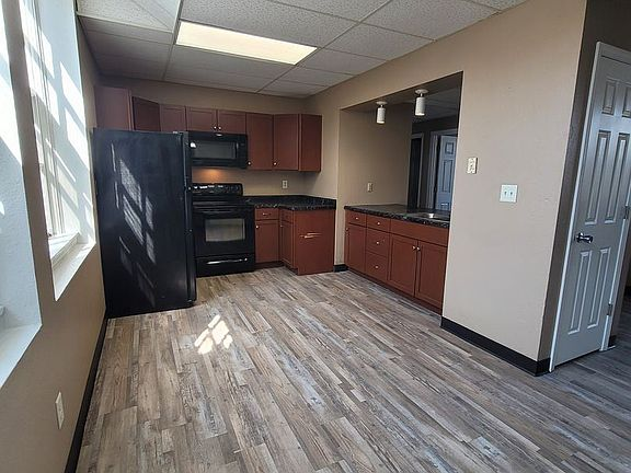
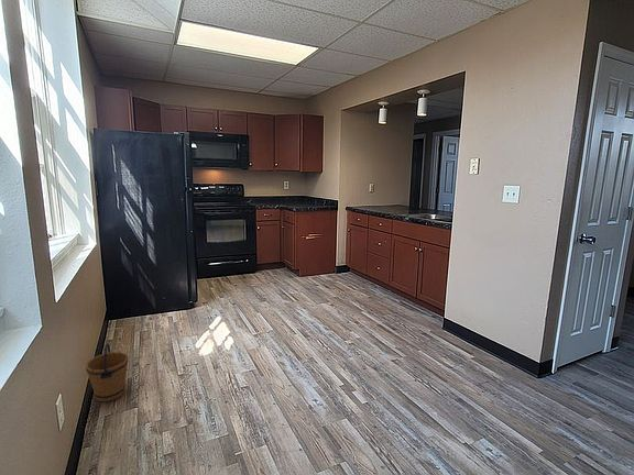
+ bucket (108, 371)
